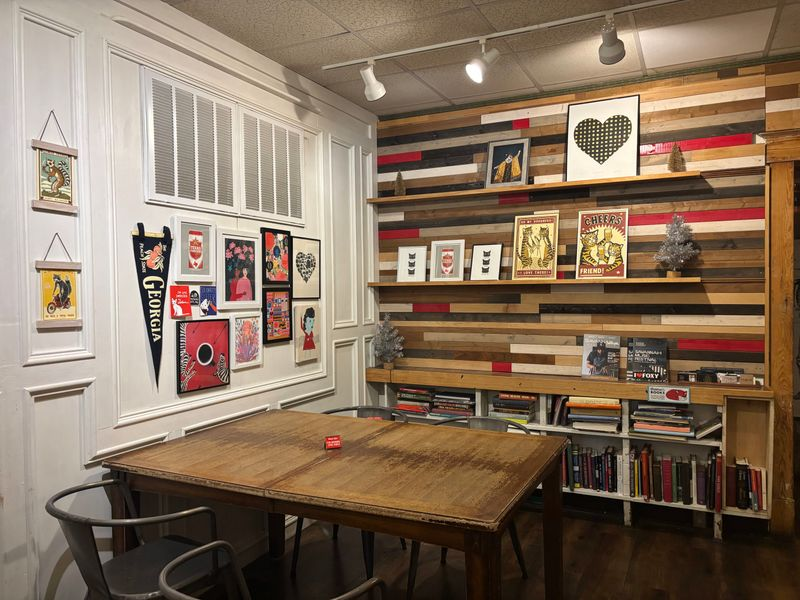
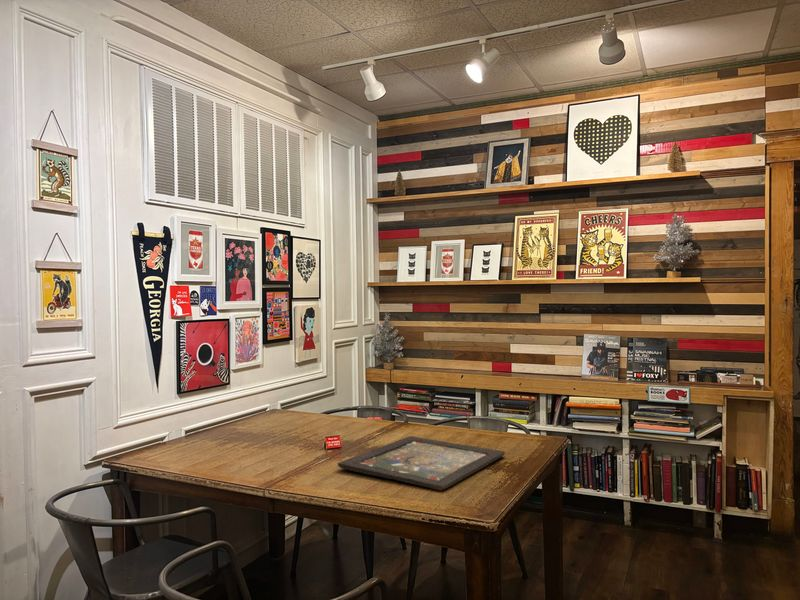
+ board game (424, 459)
